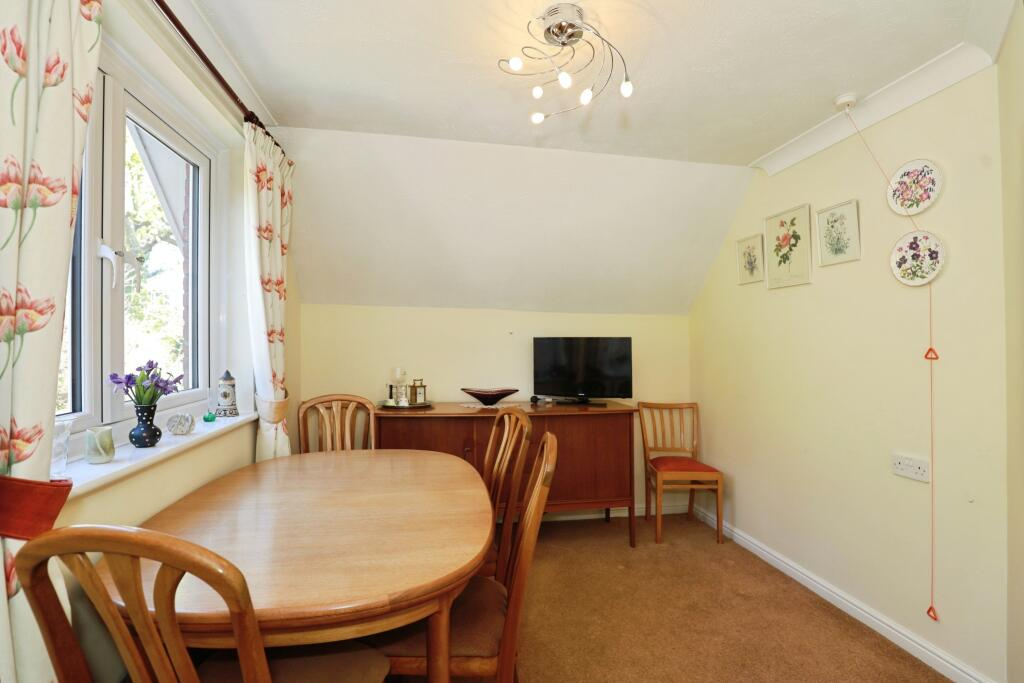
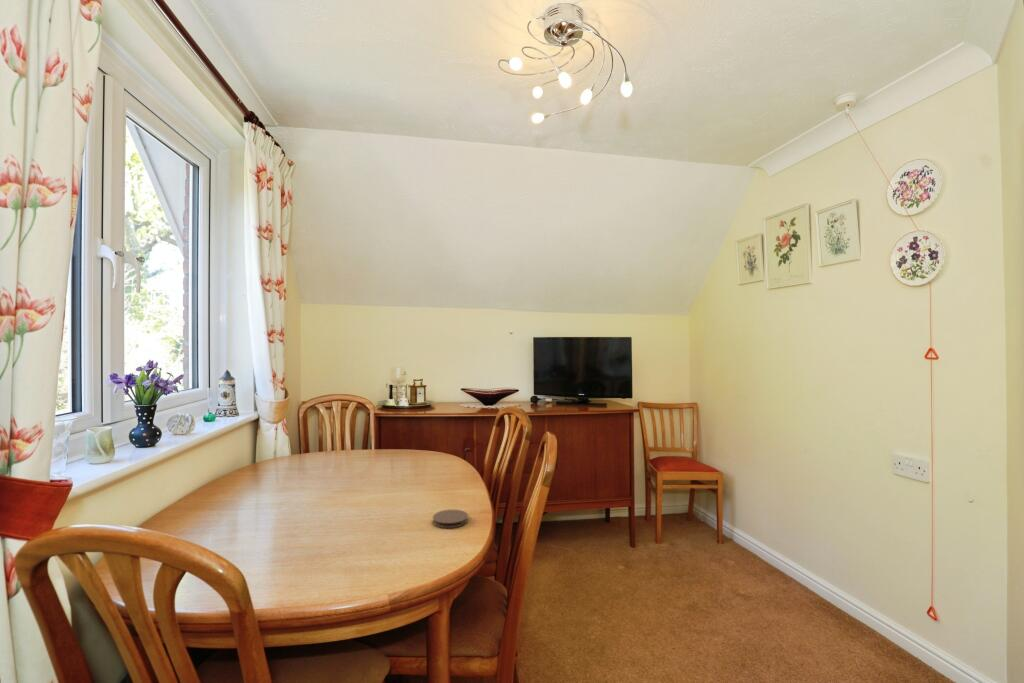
+ coaster (450, 518)
